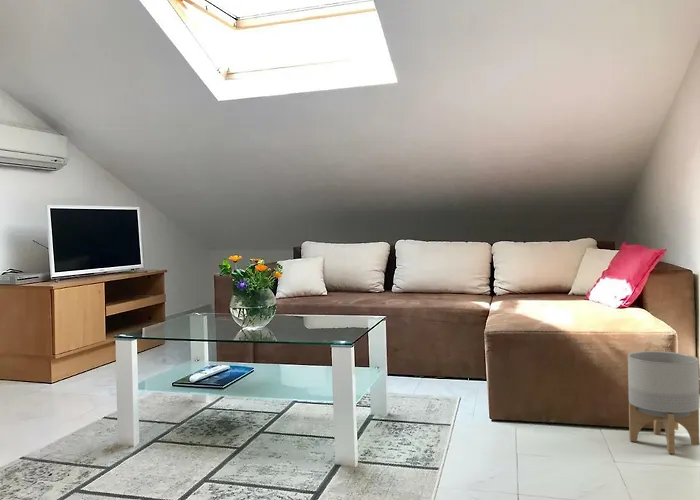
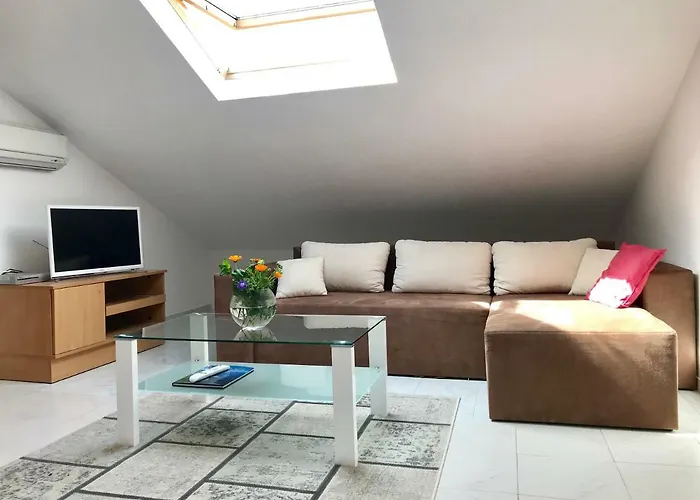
- planter (663, 399)
